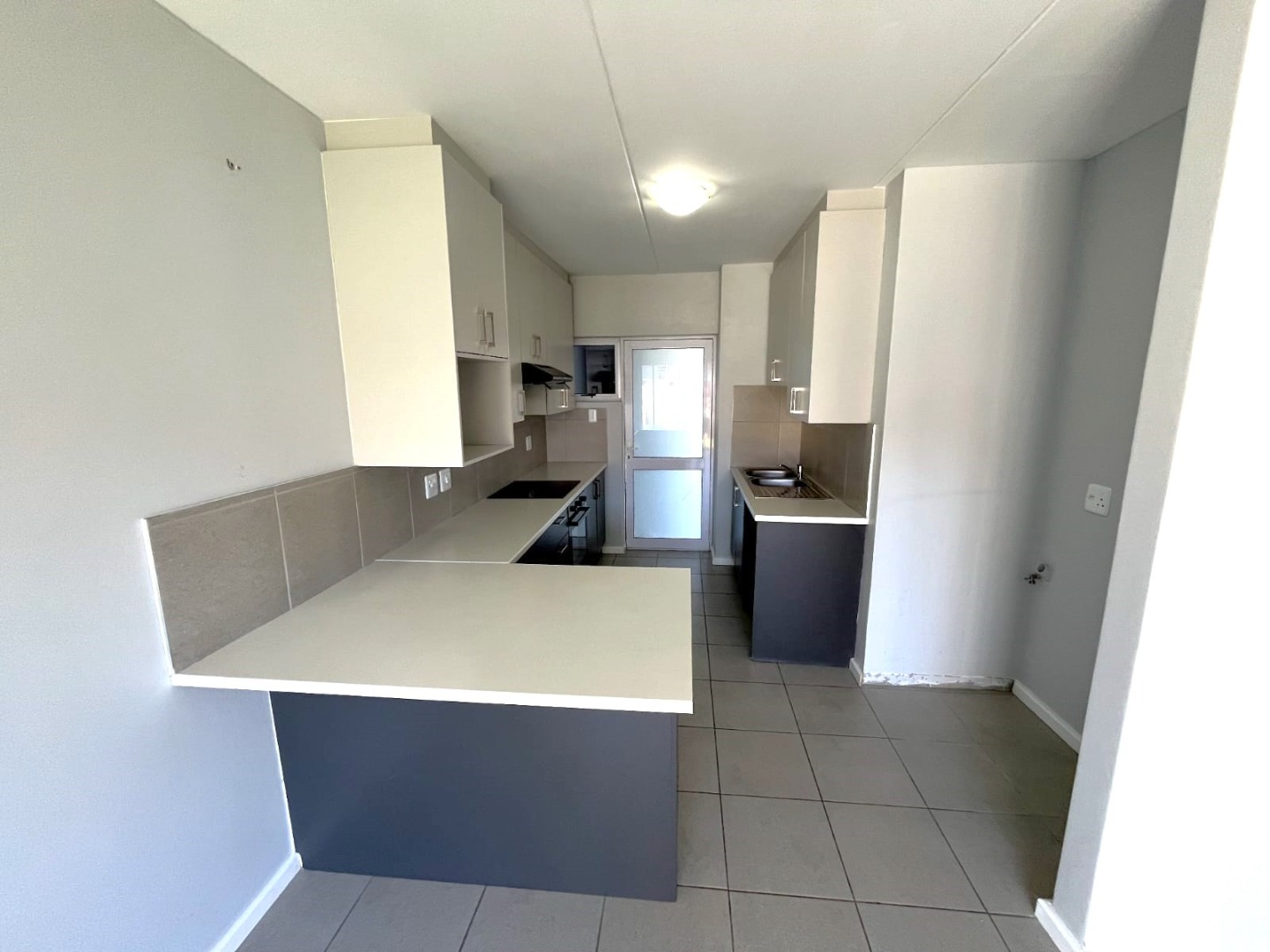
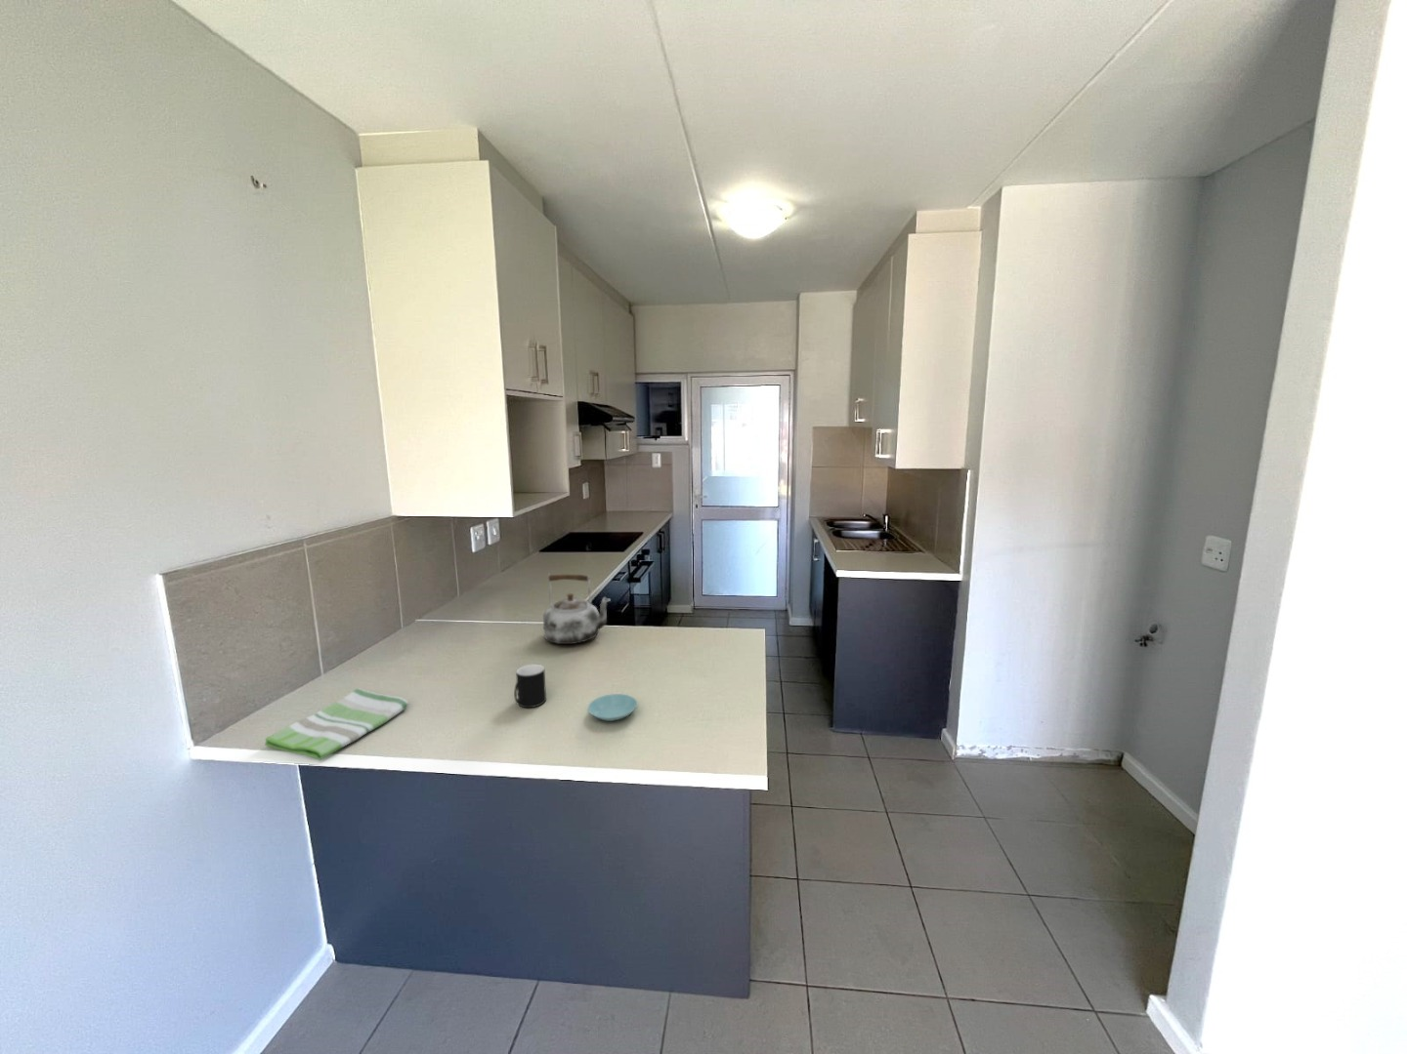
+ dish towel (341, 720)
+ saucer (613, 709)
+ kettle (577, 606)
+ cup (526, 688)
